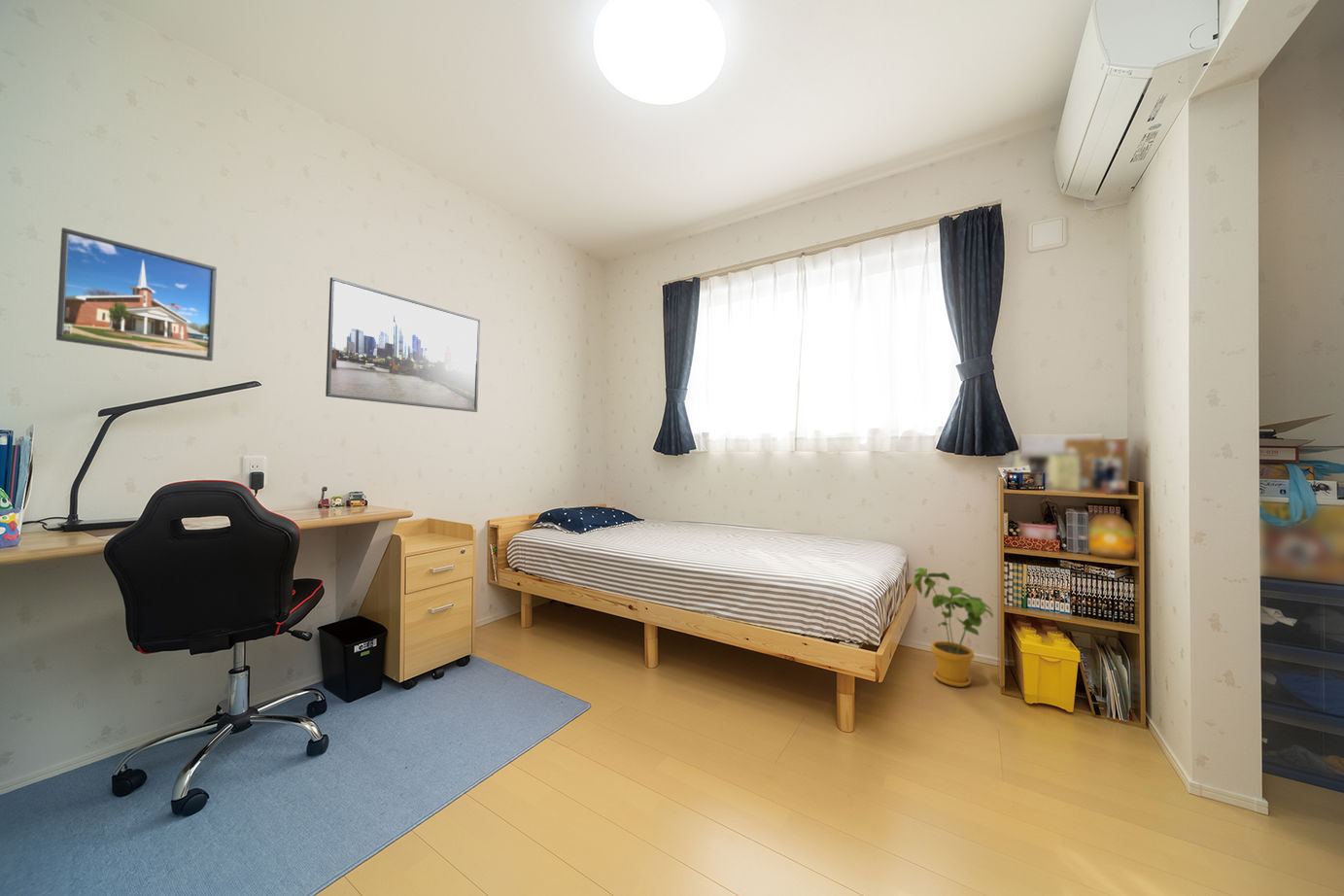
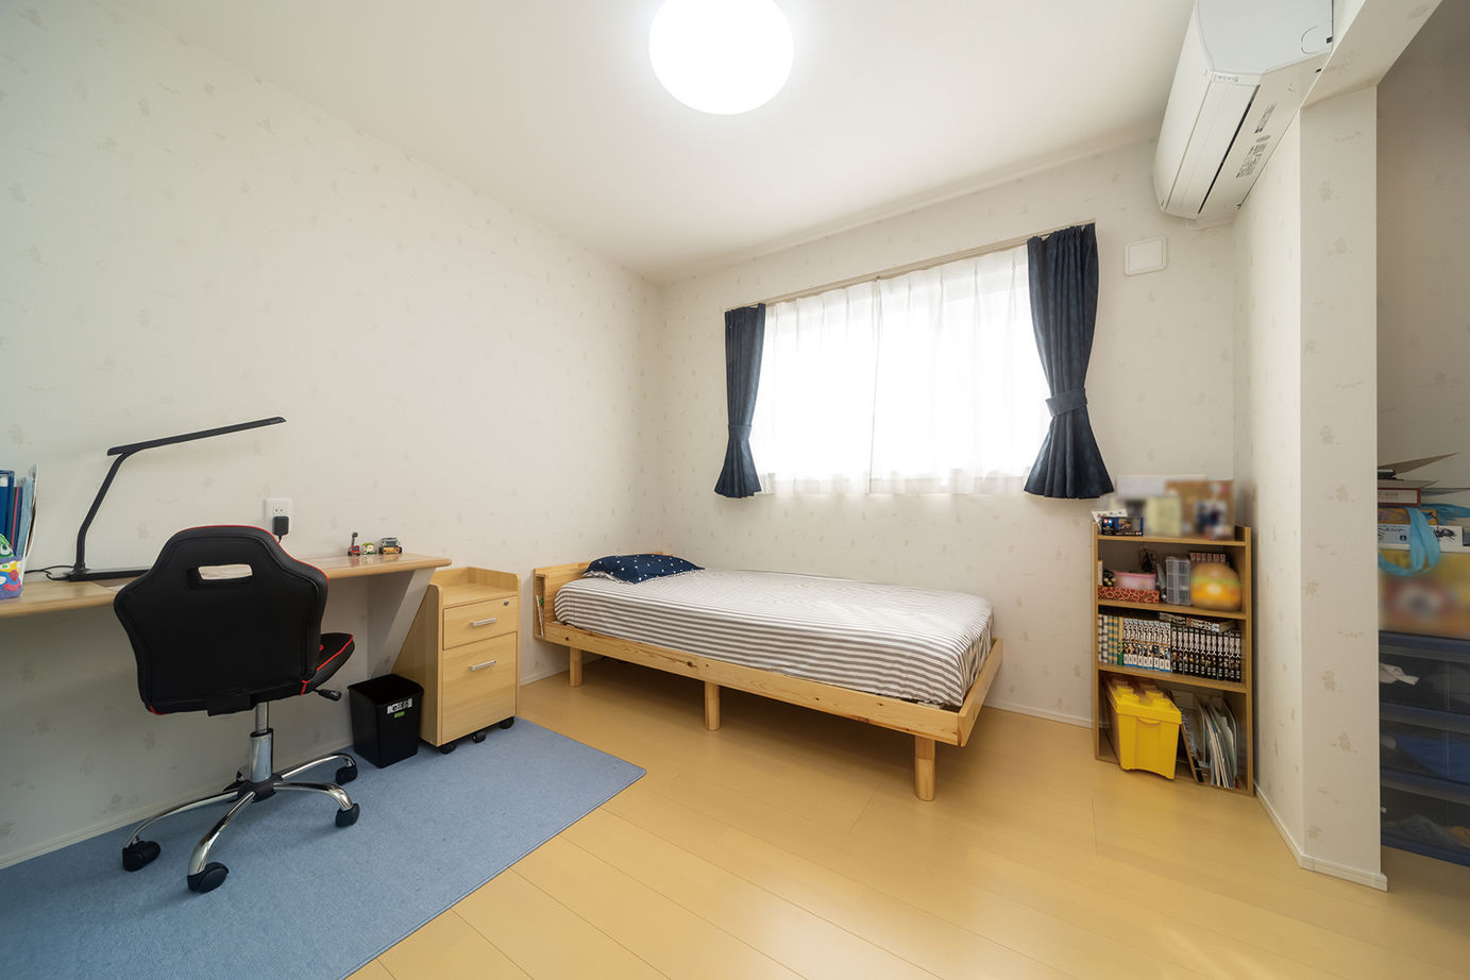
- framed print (412, 353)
- house plant (949, 620)
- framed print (143, 300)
